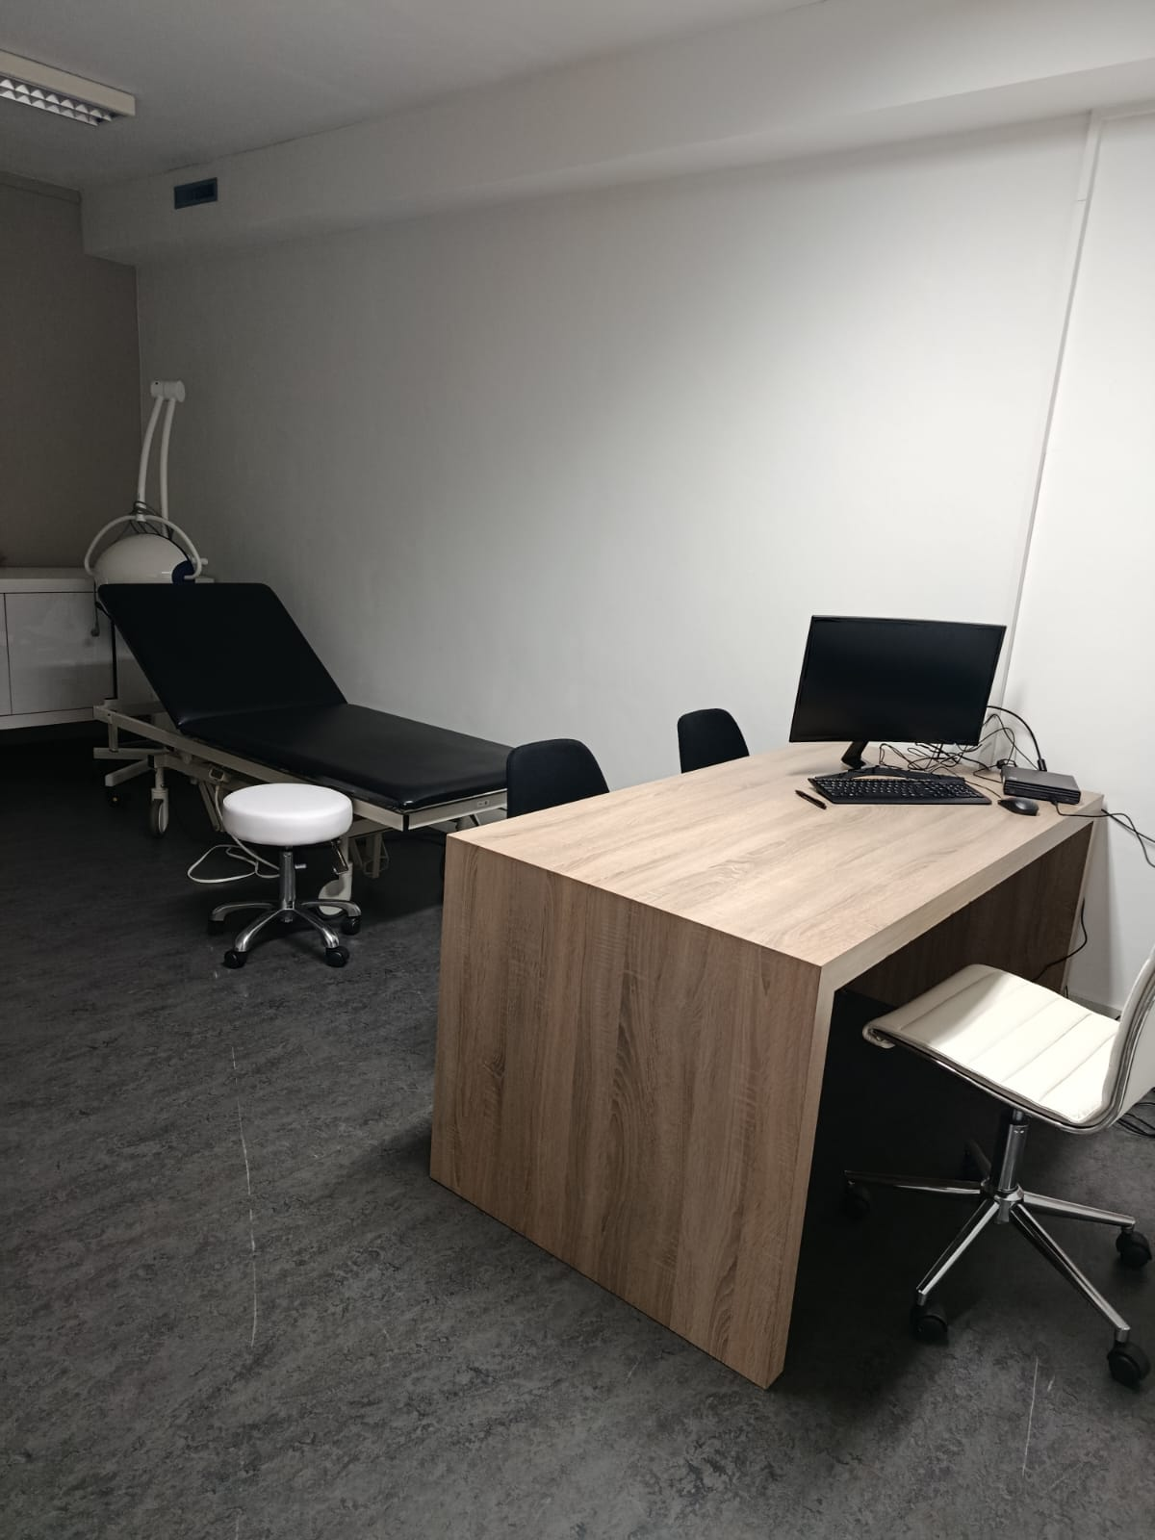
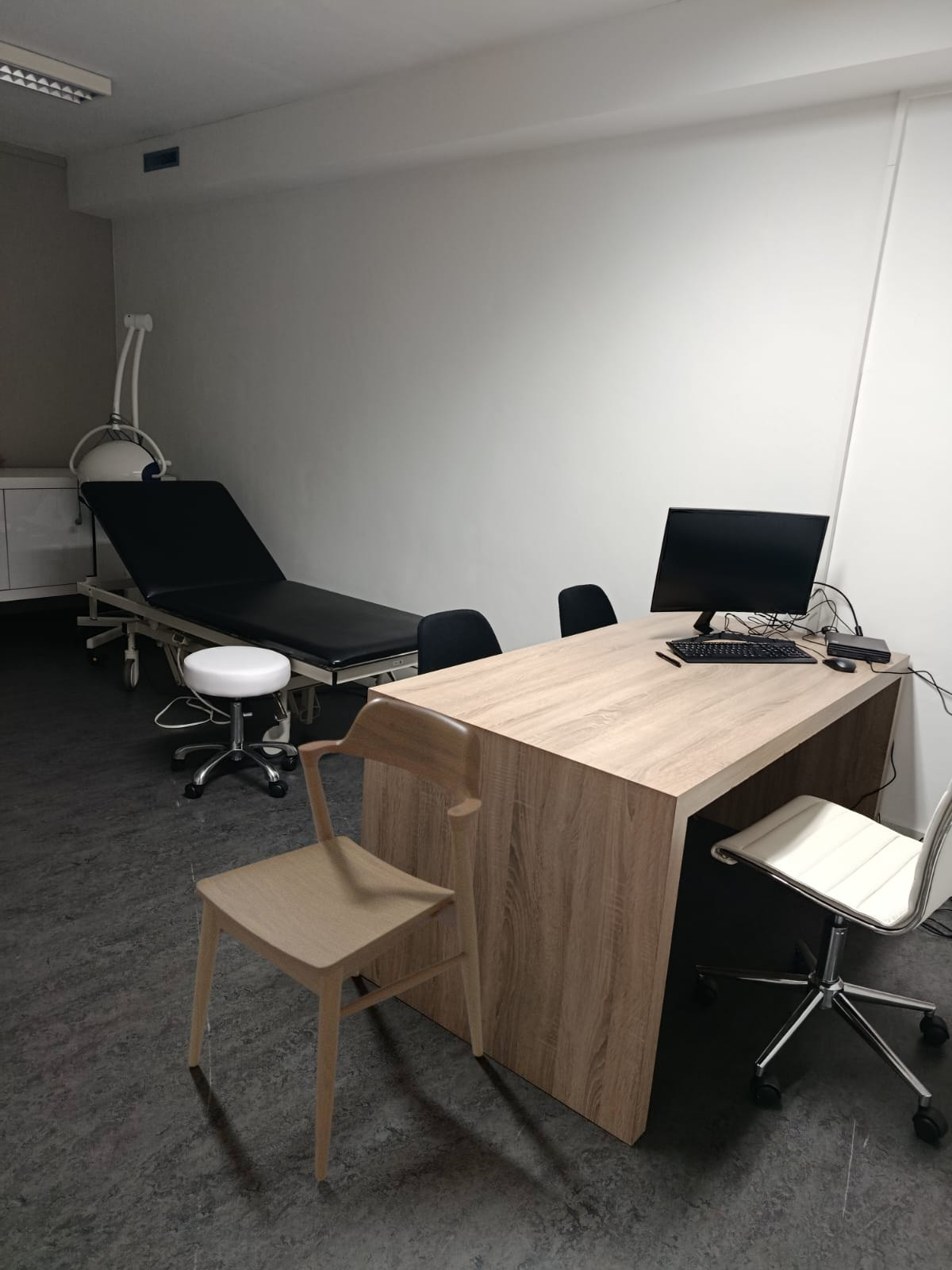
+ chair (346, 902)
